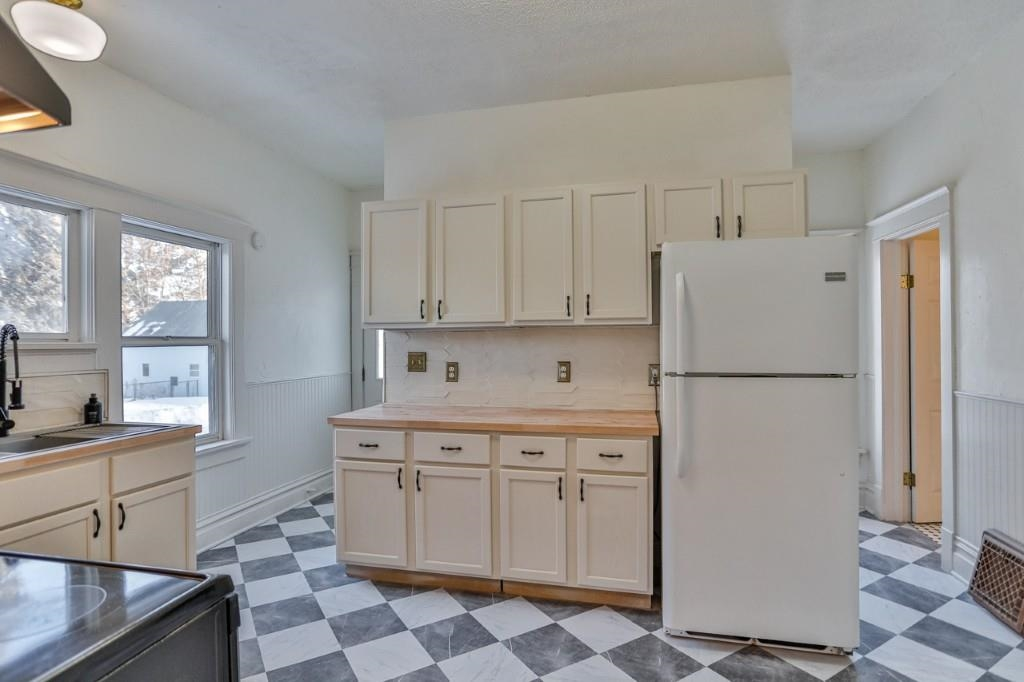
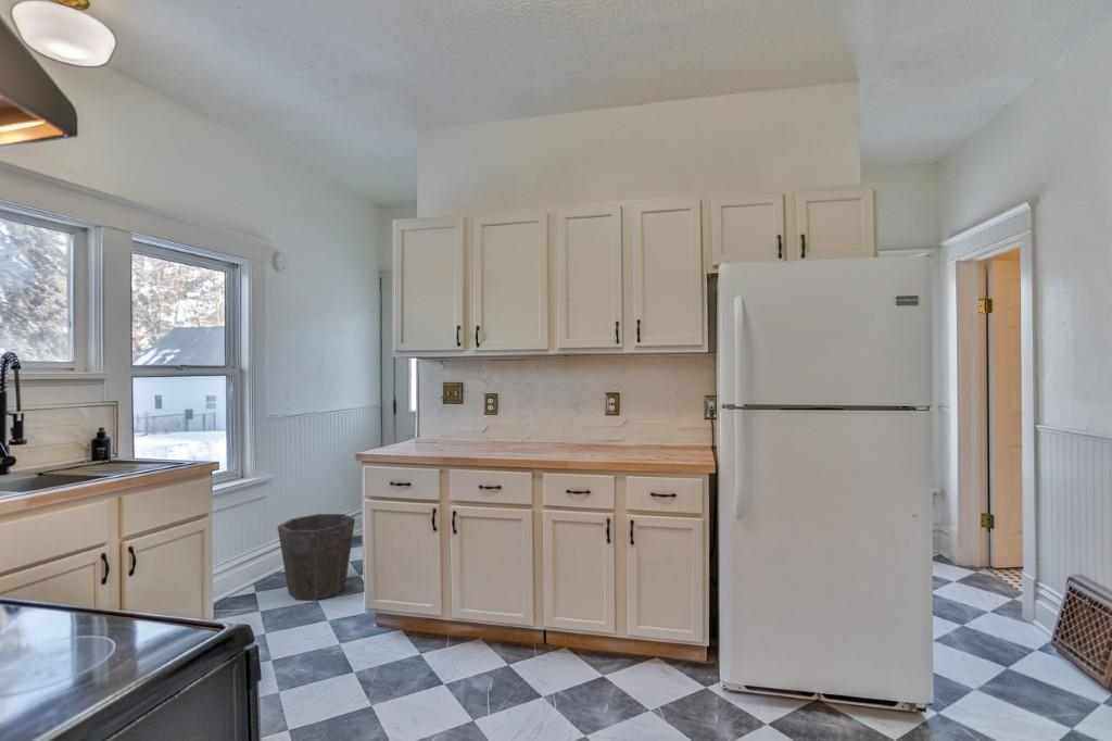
+ waste bin (317, 556)
